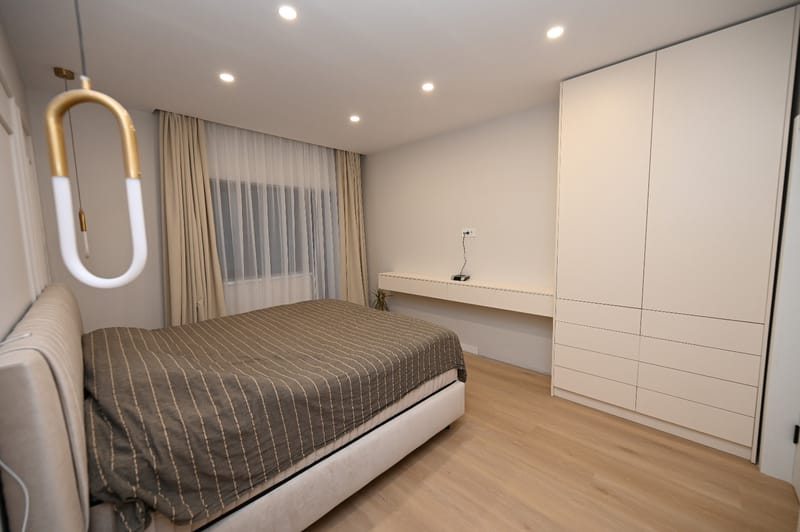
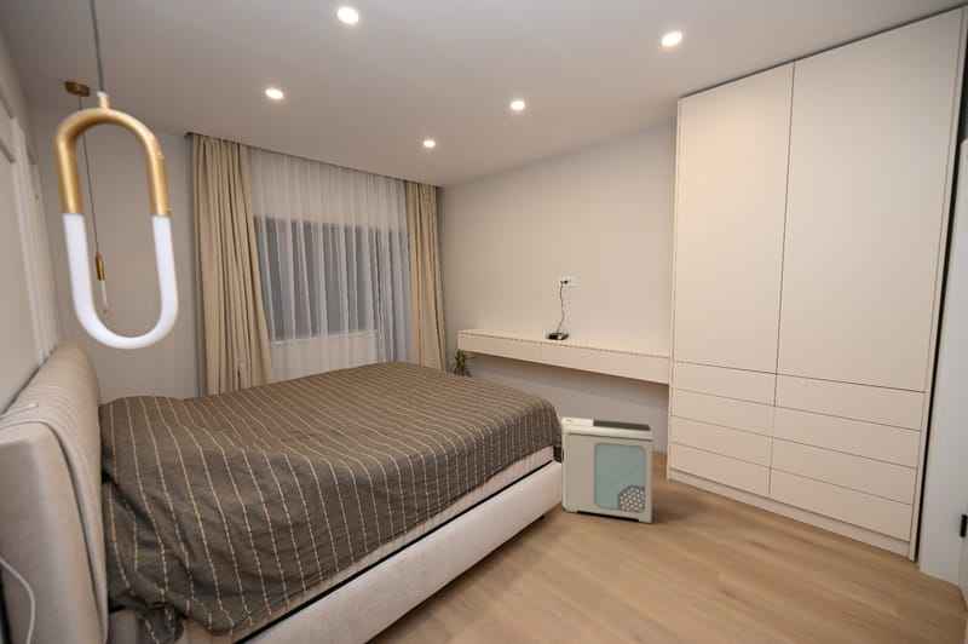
+ air purifier (606, 466)
